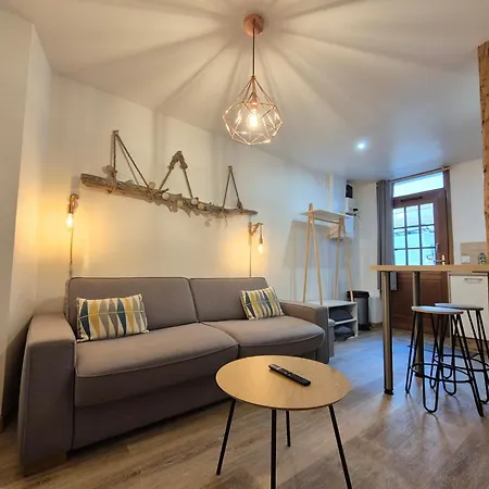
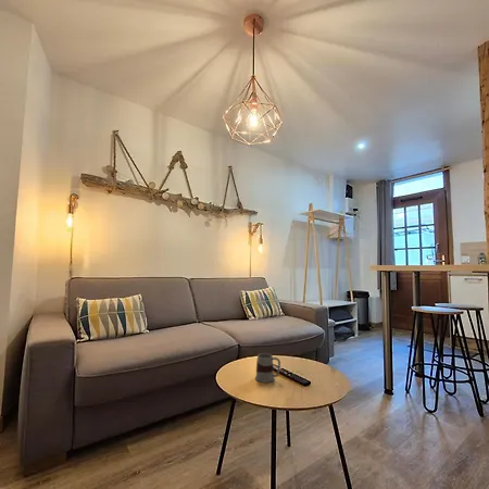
+ mug (267, 367)
